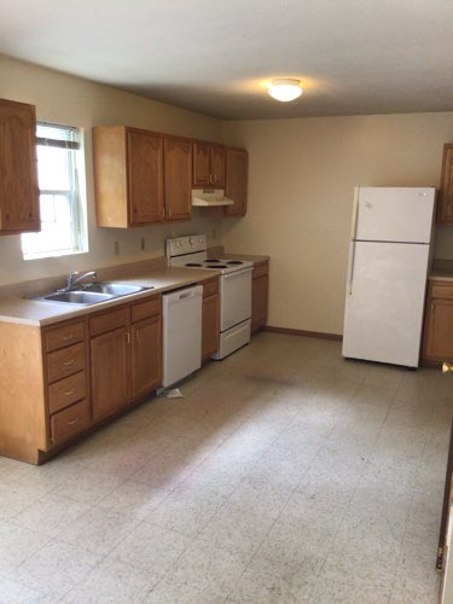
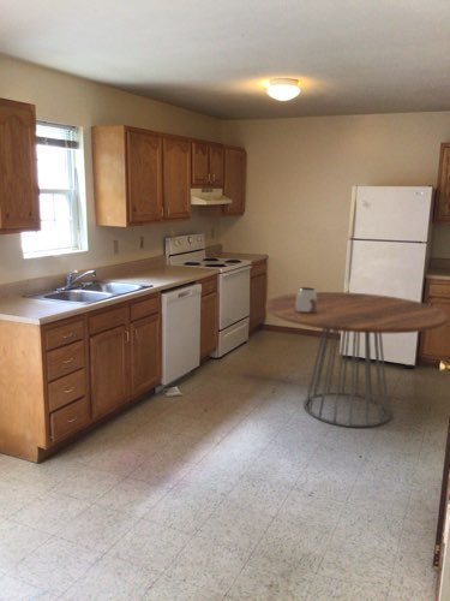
+ pitcher (305, 299)
+ dining table (346, 358)
